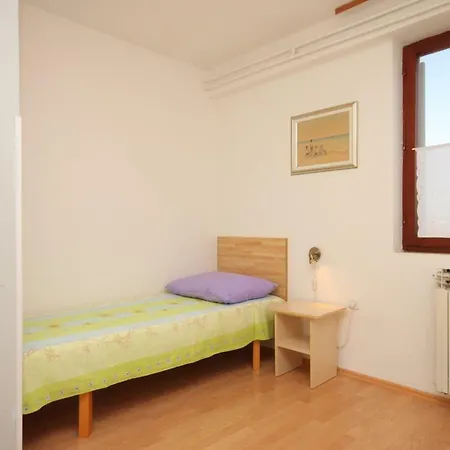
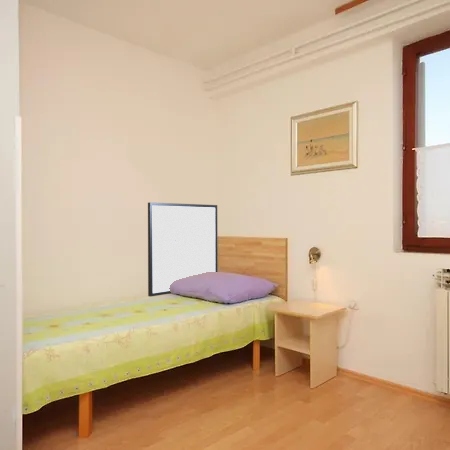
+ wall art (185, 247)
